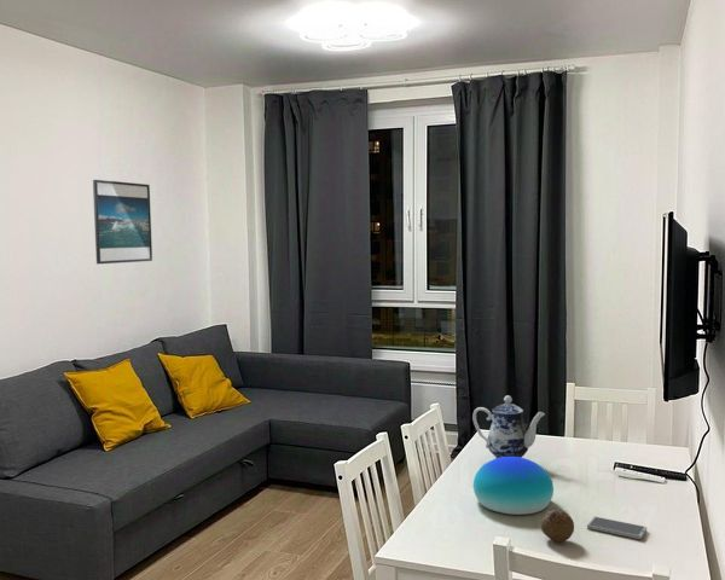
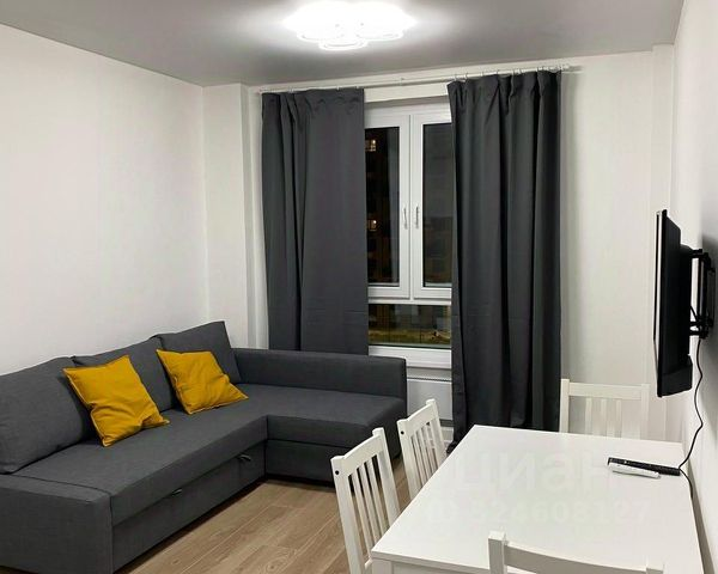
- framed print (123, 222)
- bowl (512, 481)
- teapot (507, 429)
- fruit (557, 524)
- smartphone (616, 527)
